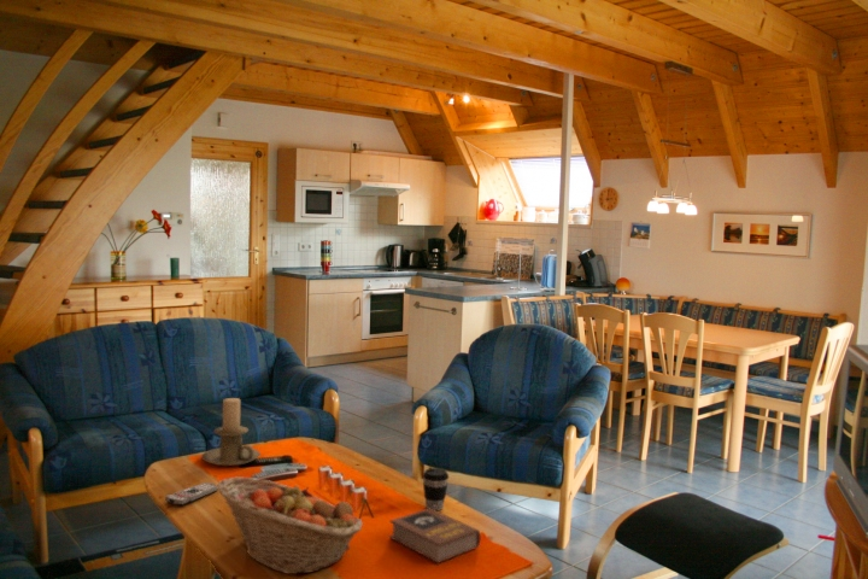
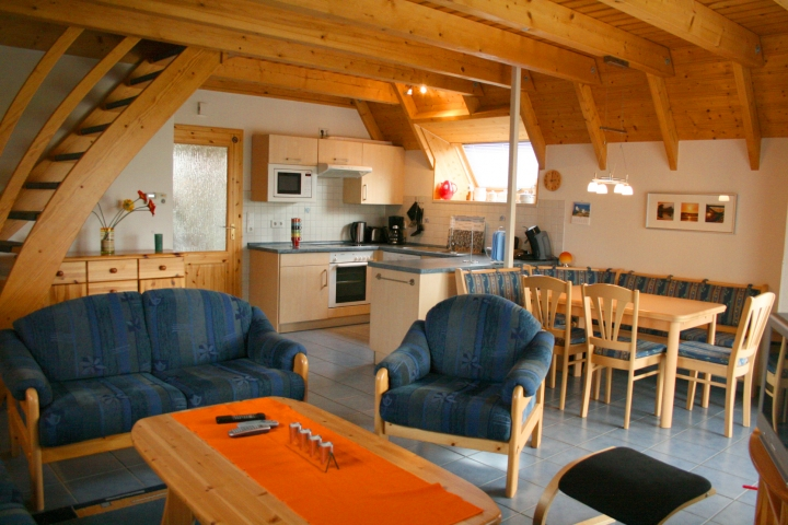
- coffee cup (435, 489)
- remote control (193, 493)
- book (432, 532)
- fruit basket (289, 516)
- candle holder (230, 428)
